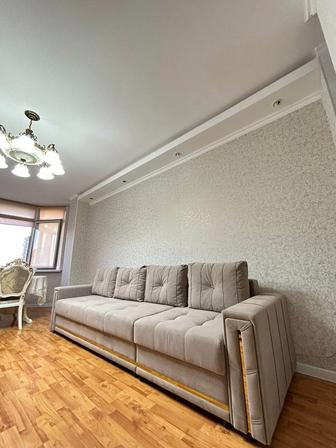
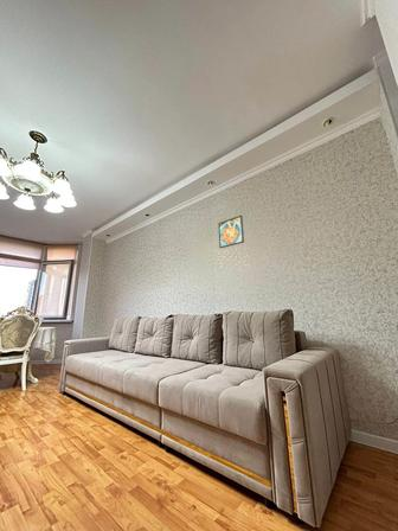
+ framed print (230, 231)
